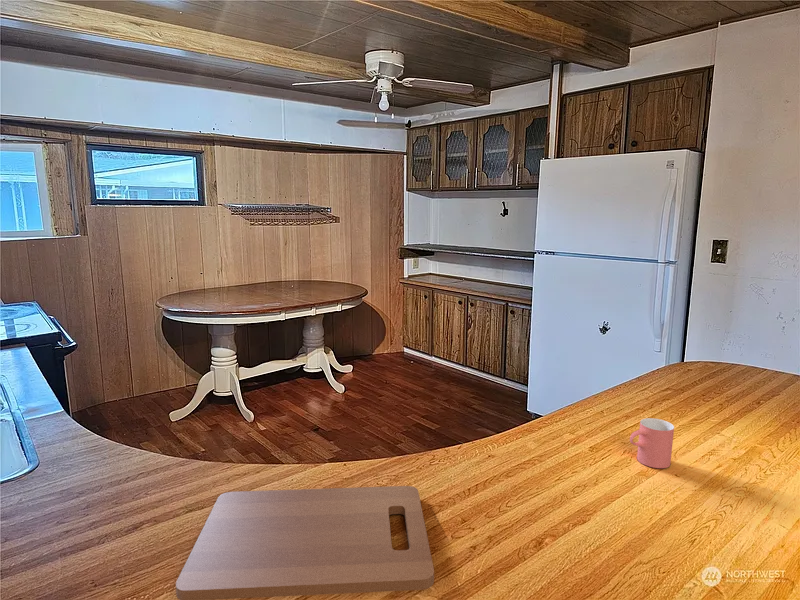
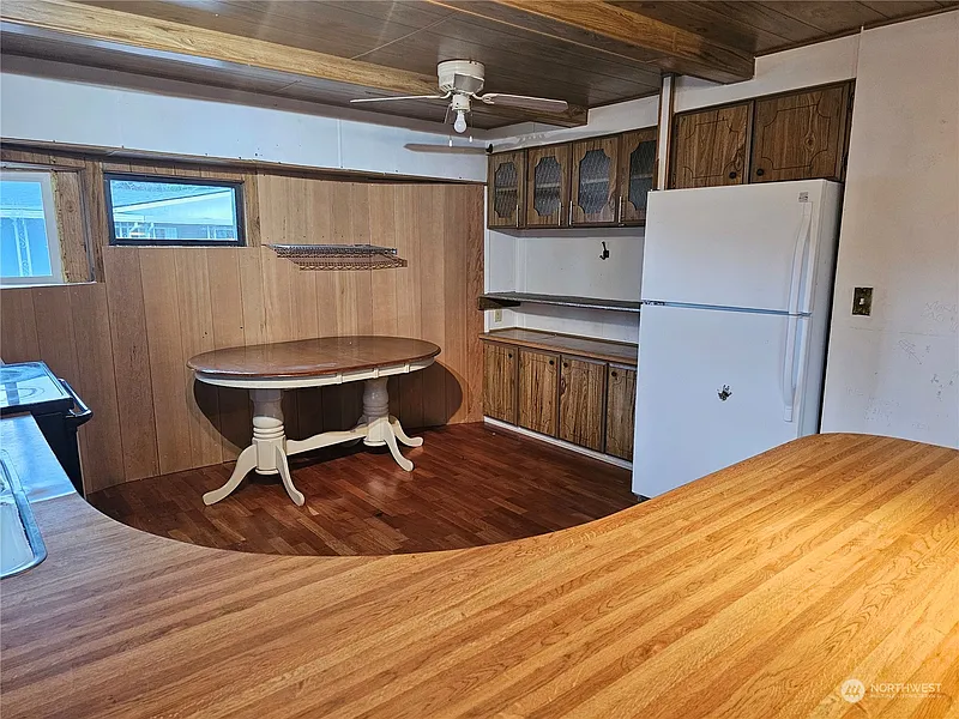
- cup (649, 443)
- cutting board (314, 534)
